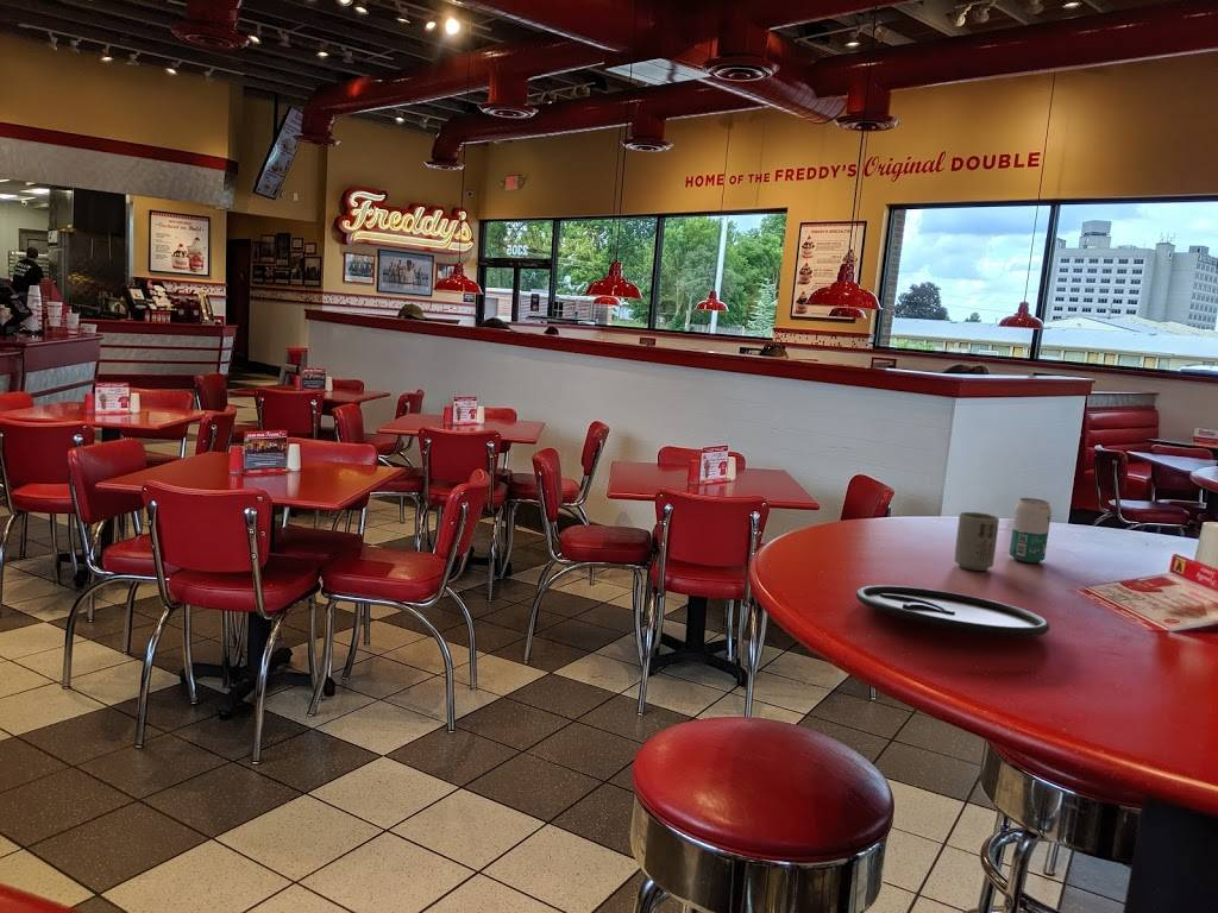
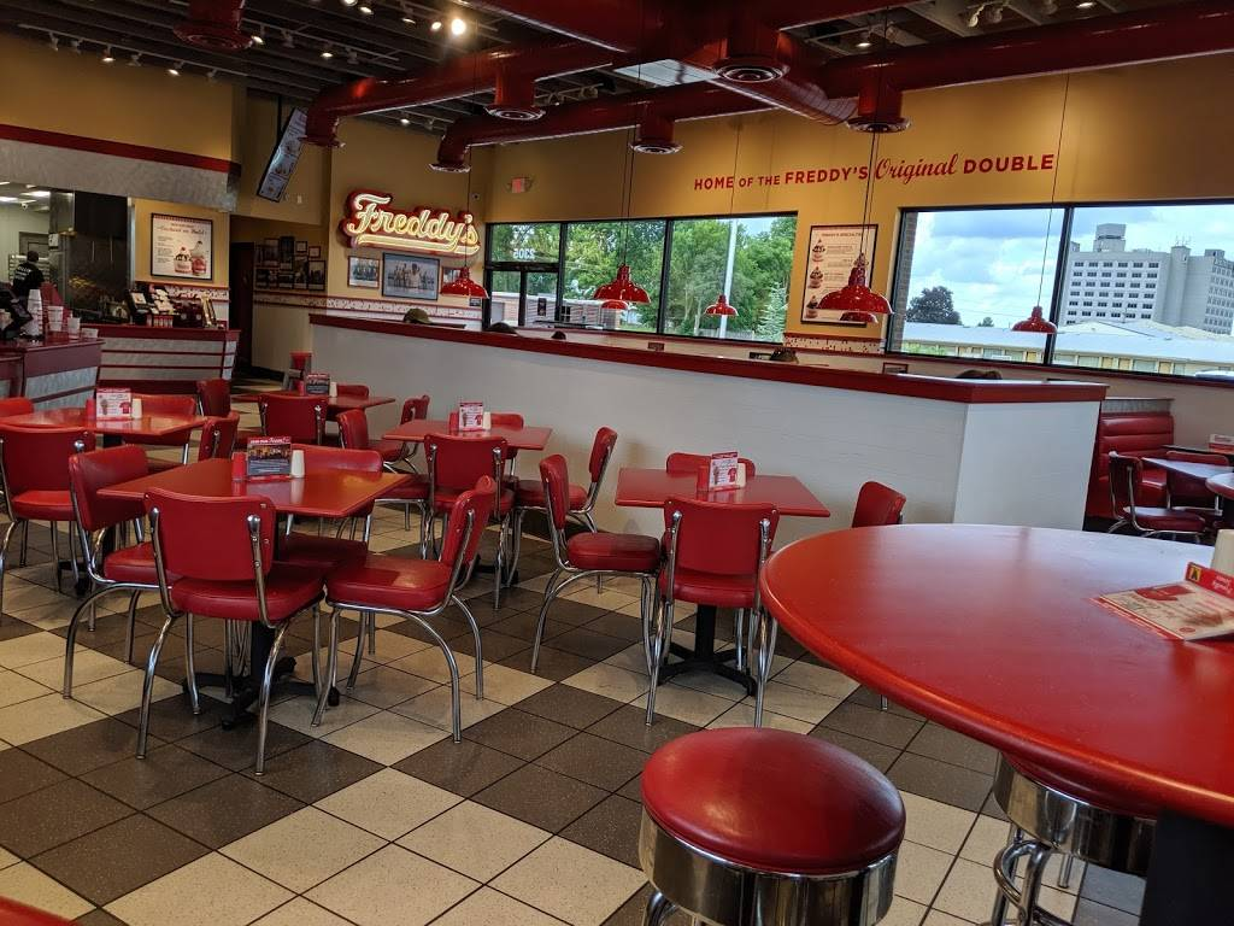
- beverage can (1030, 530)
- cup (975, 541)
- plate (948, 609)
